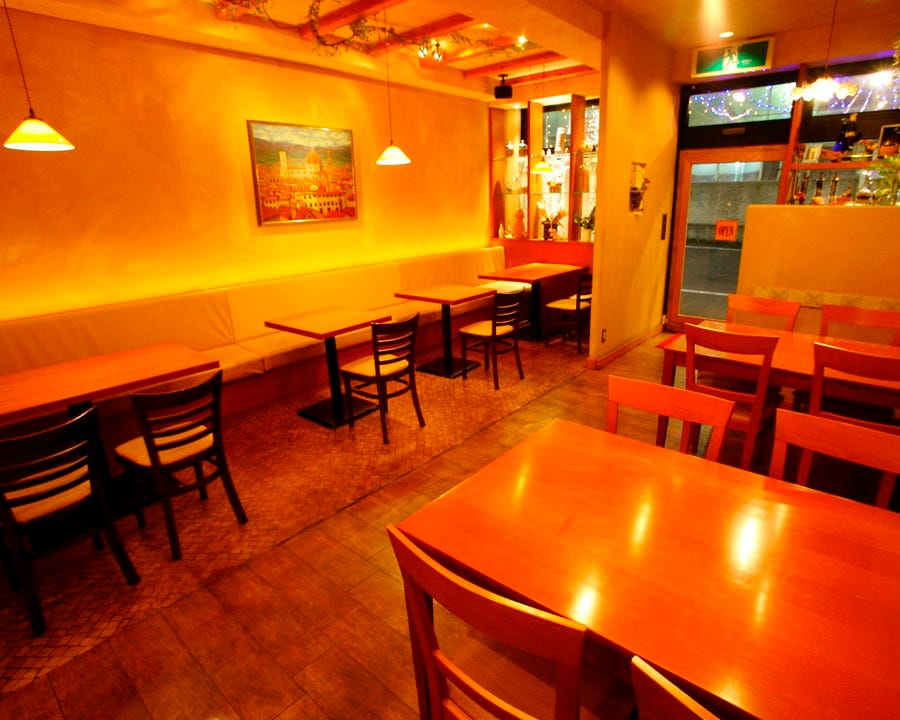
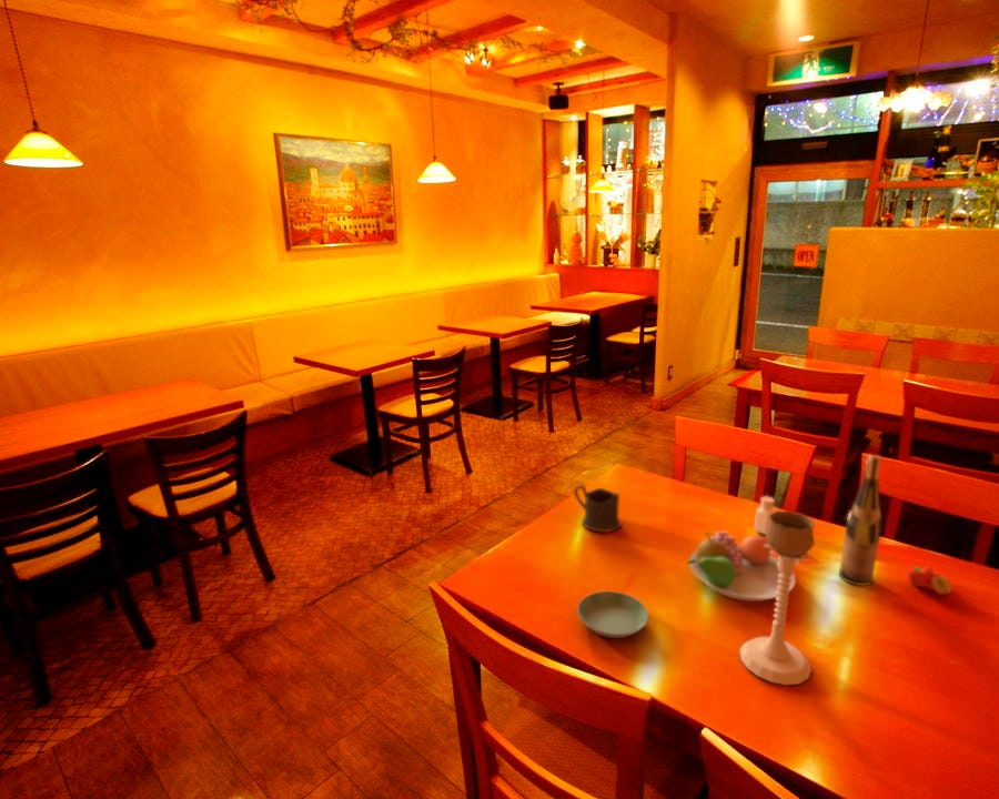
+ candle holder (783, 593)
+ saucer (612, 616)
+ wine bottle (865, 519)
+ cup (596, 505)
+ apple (929, 575)
+ fruit bowl (737, 560)
+ pepper shaker (766, 515)
